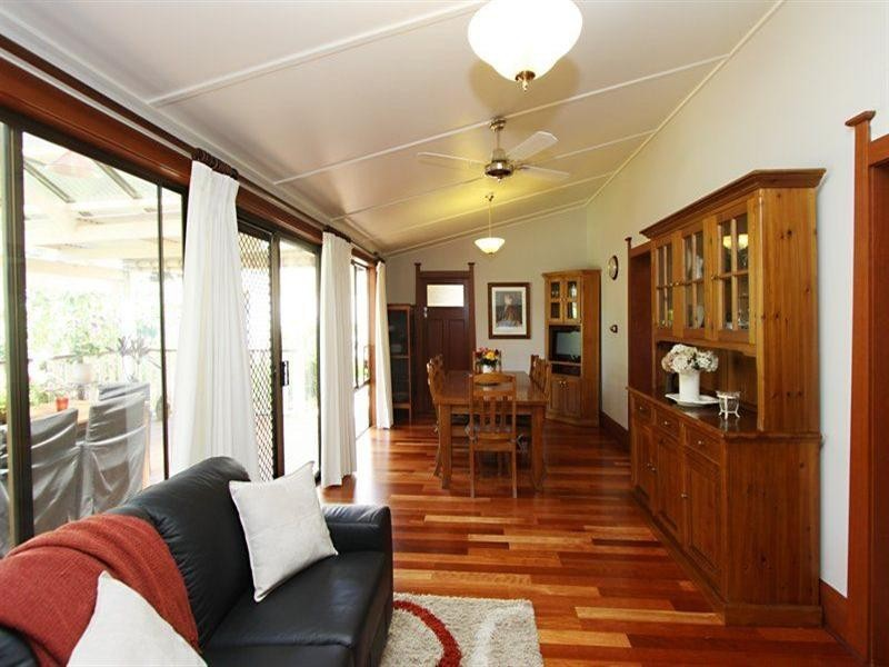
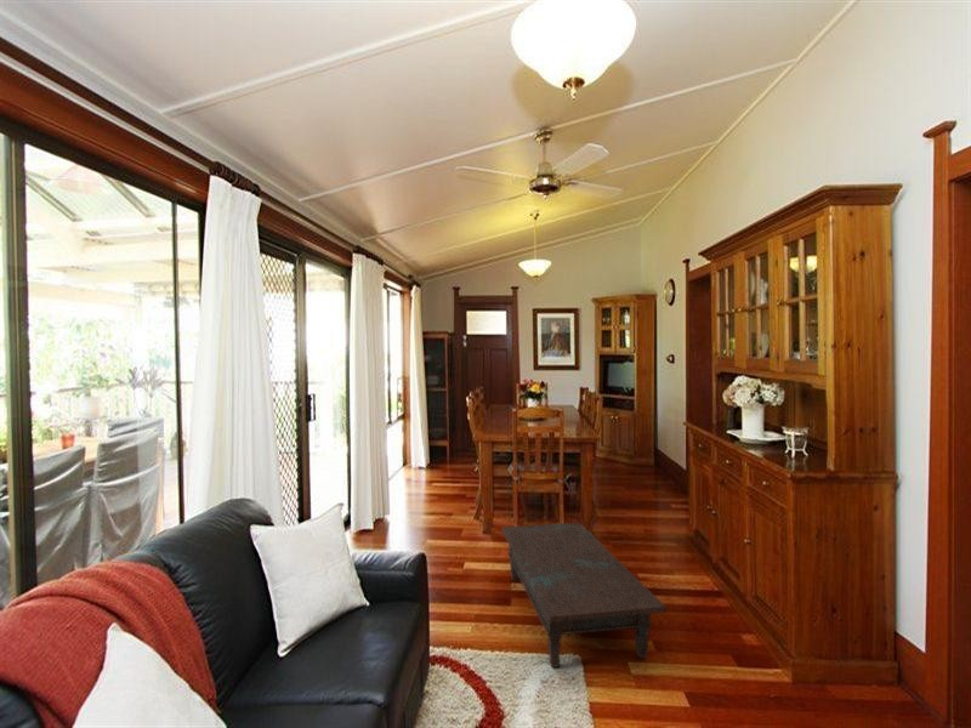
+ coffee table (568, 585)
